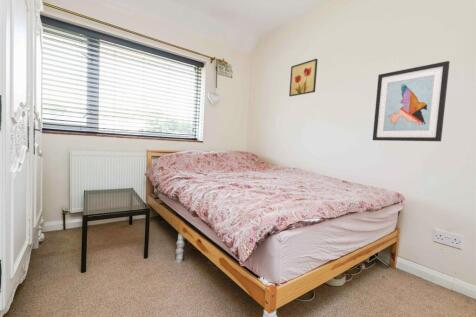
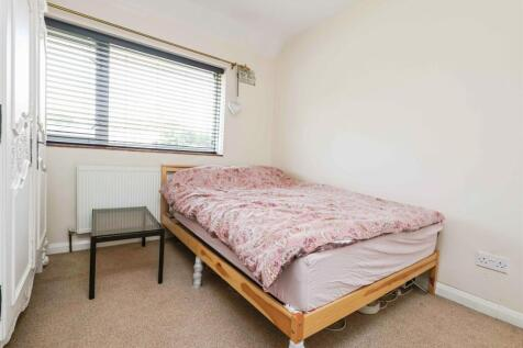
- wall art (303, 78)
- wall art (407, 105)
